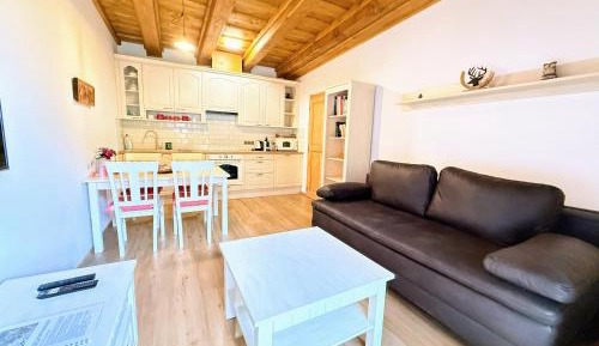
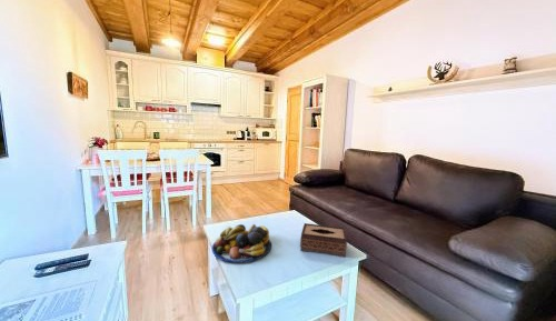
+ fruit bowl (241, 235)
+ tissue box (322, 239)
